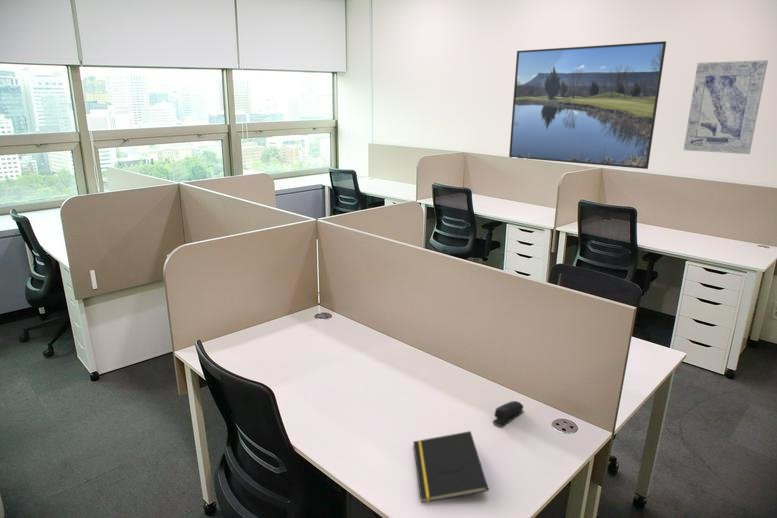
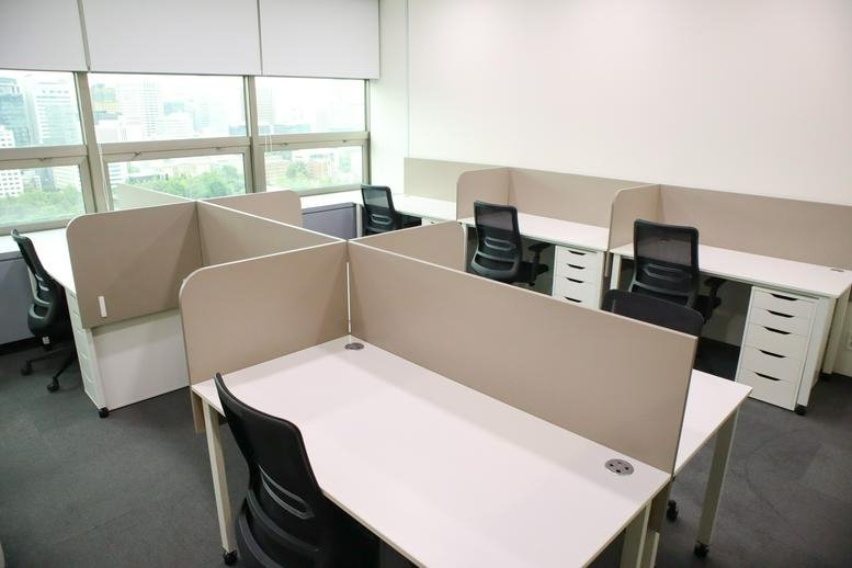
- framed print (578, 106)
- wall art (723, 107)
- notepad (447, 464)
- stapler (509, 410)
